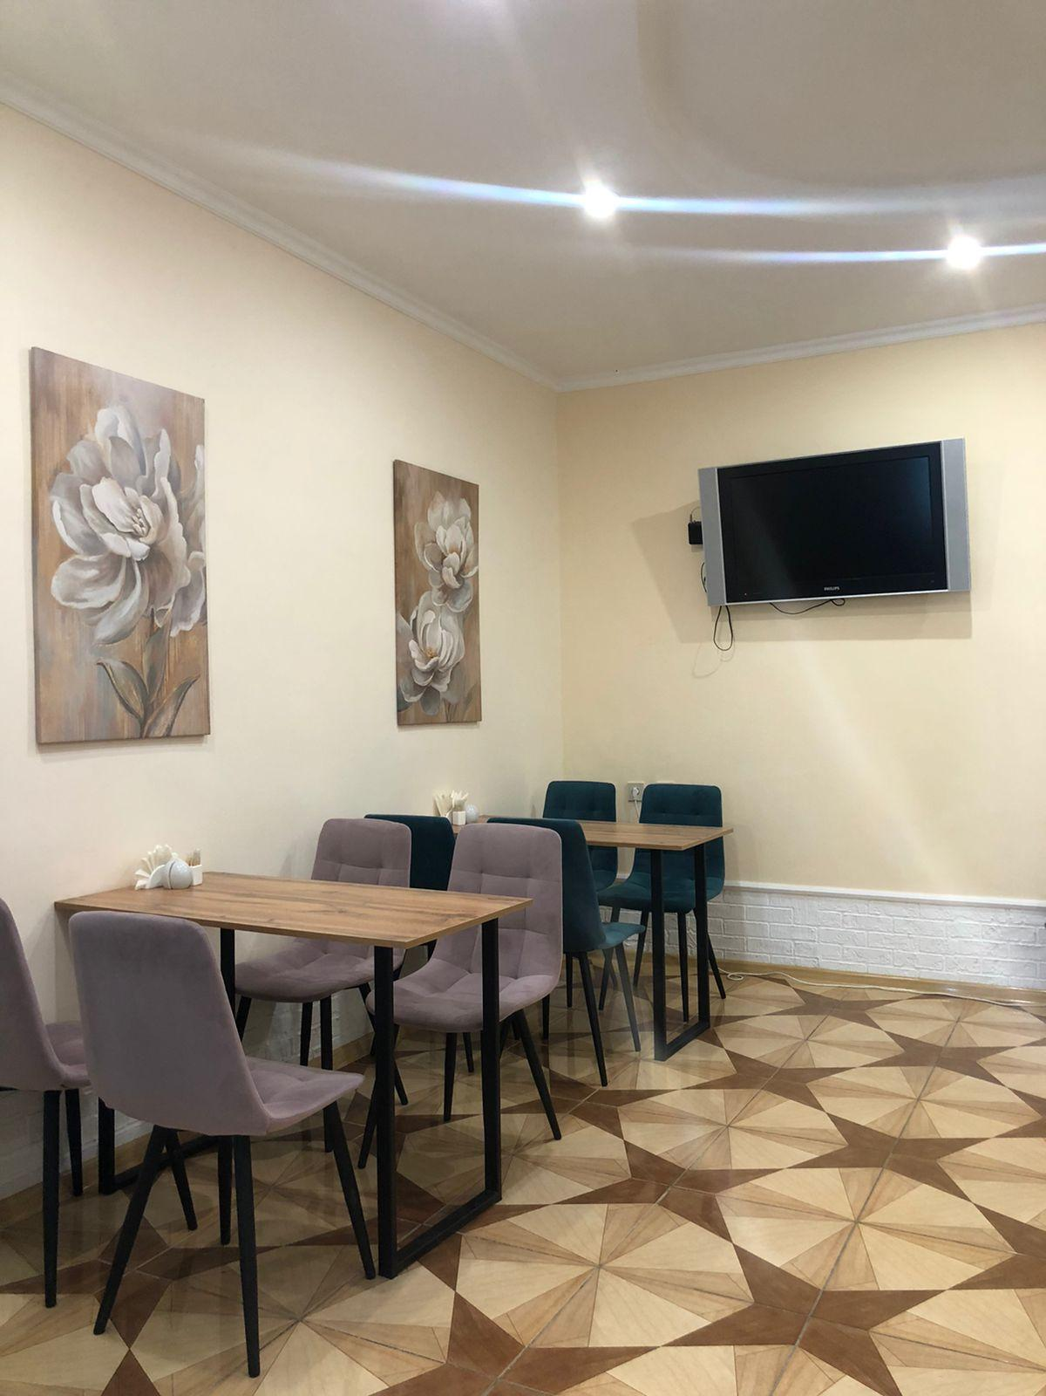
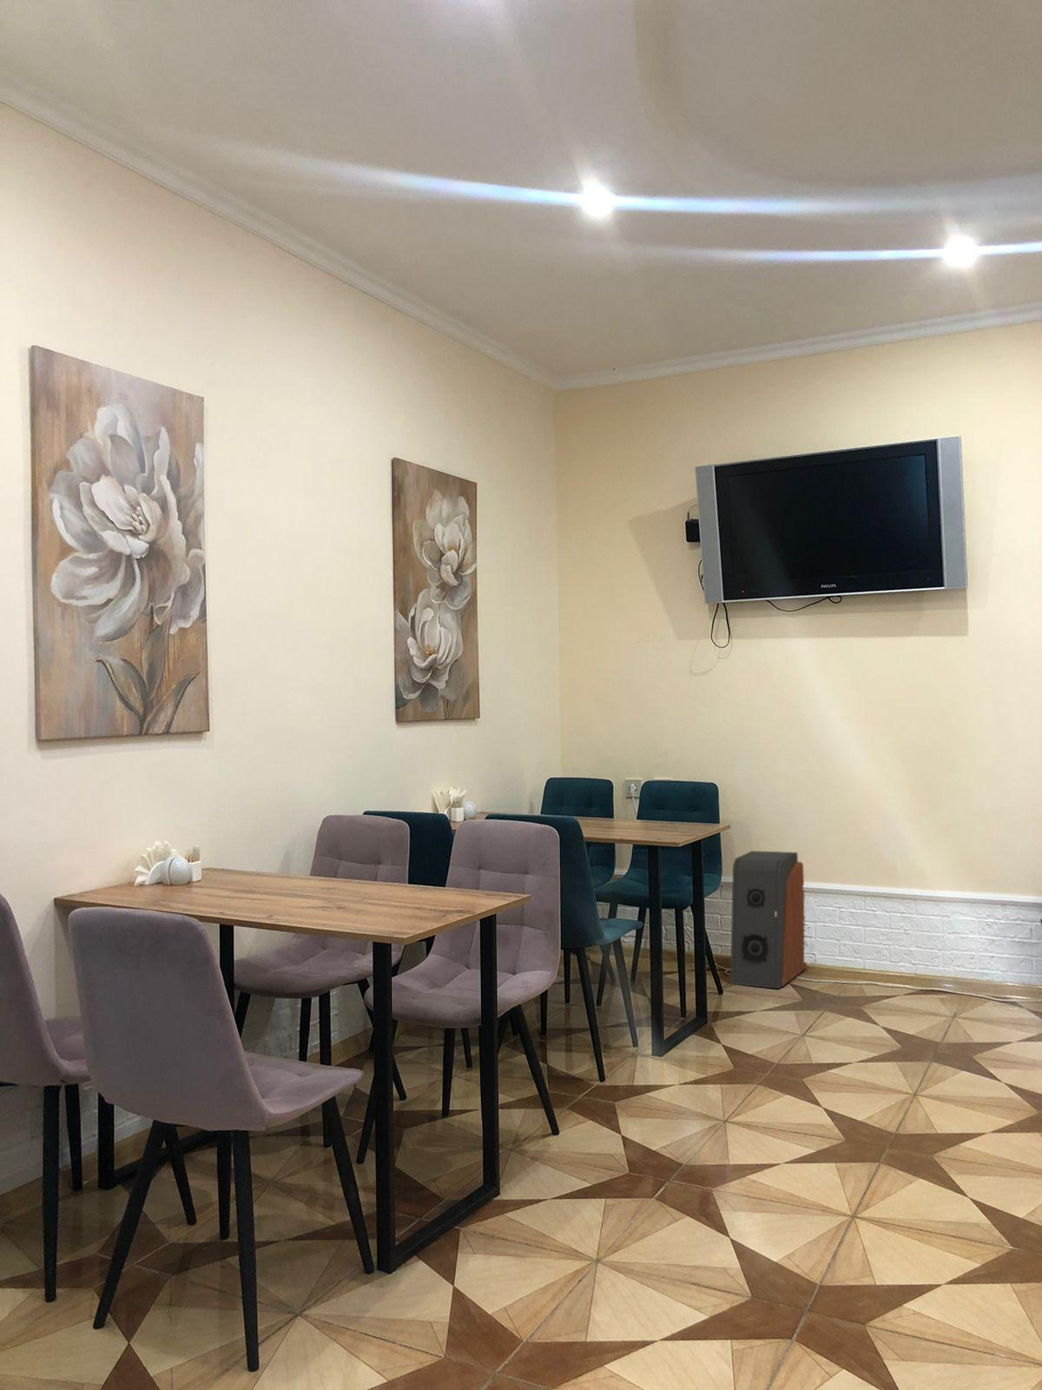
+ speaker (764, 916)
